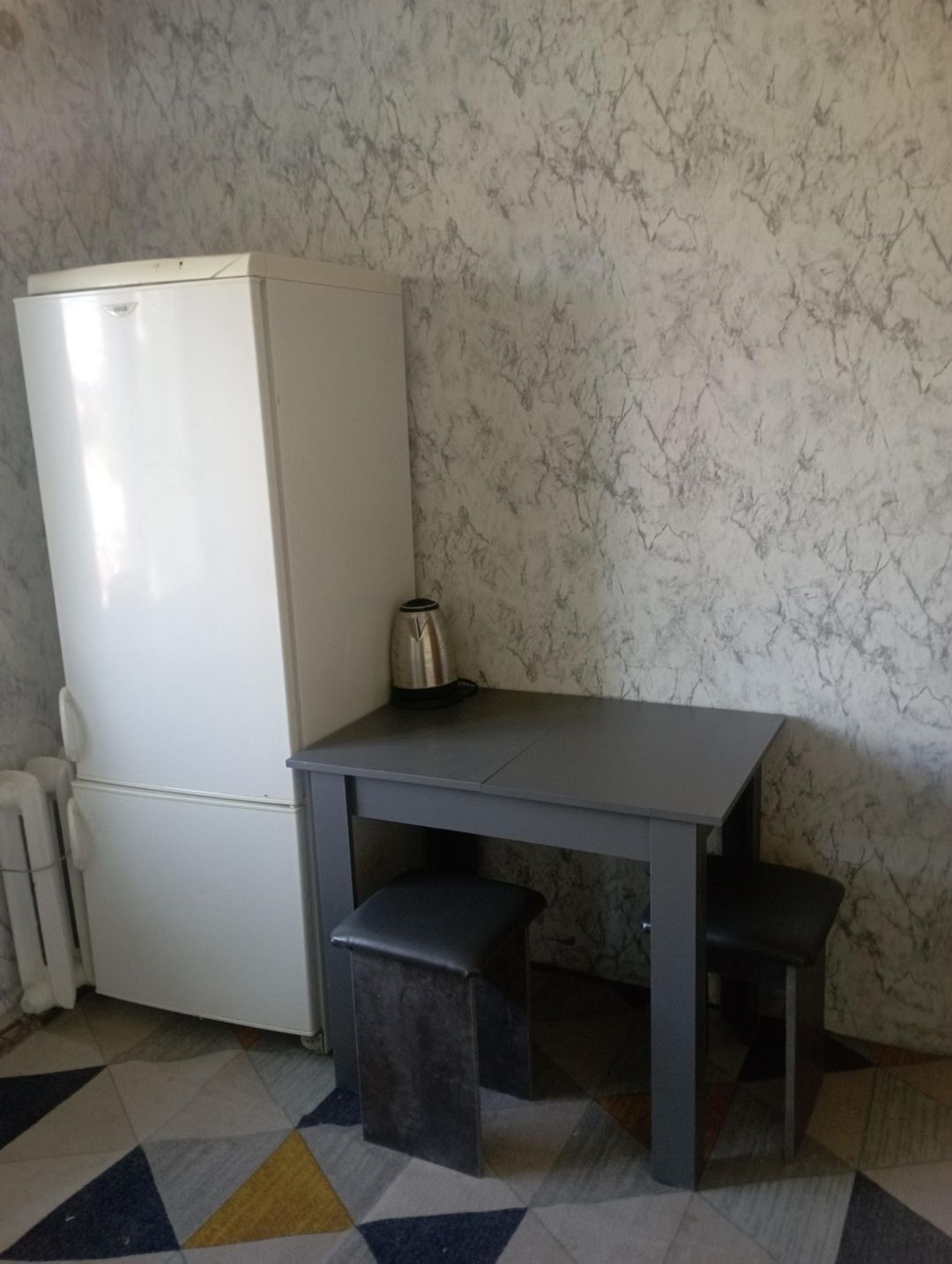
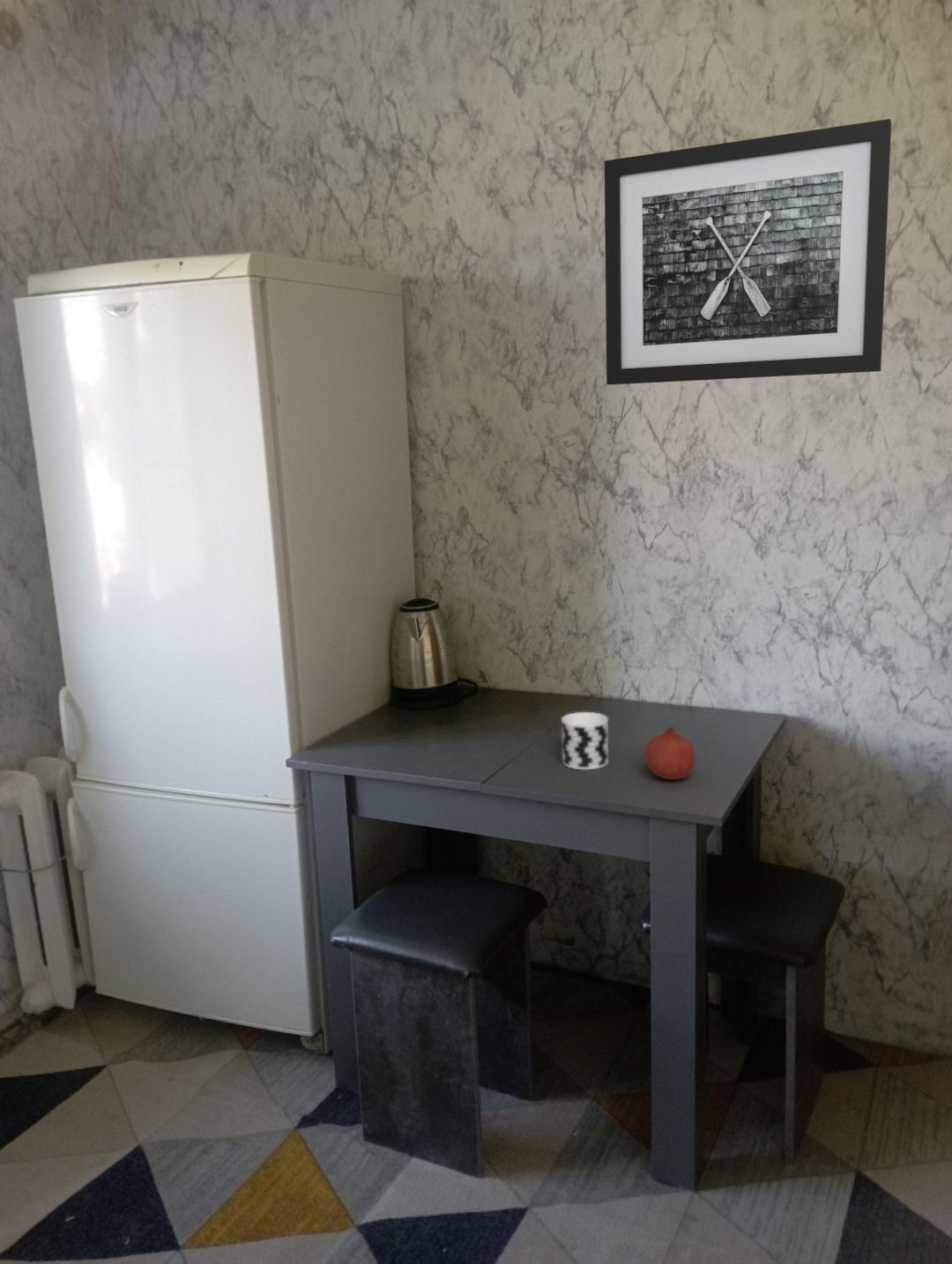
+ fruit (670, 752)
+ wall art (738, 263)
+ cup (587, 738)
